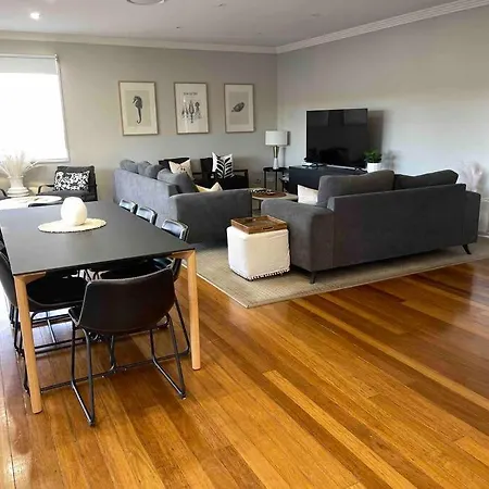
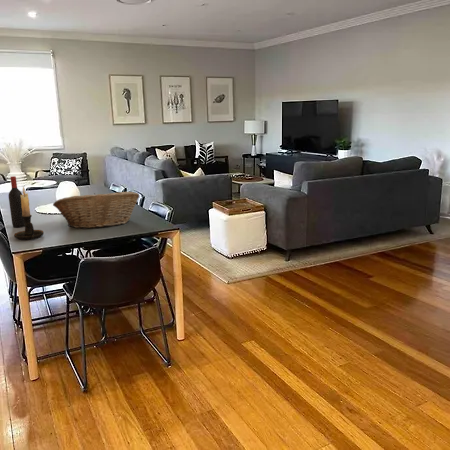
+ candle holder (27, 212)
+ fruit basket (98, 206)
+ wine bottle (16, 201)
